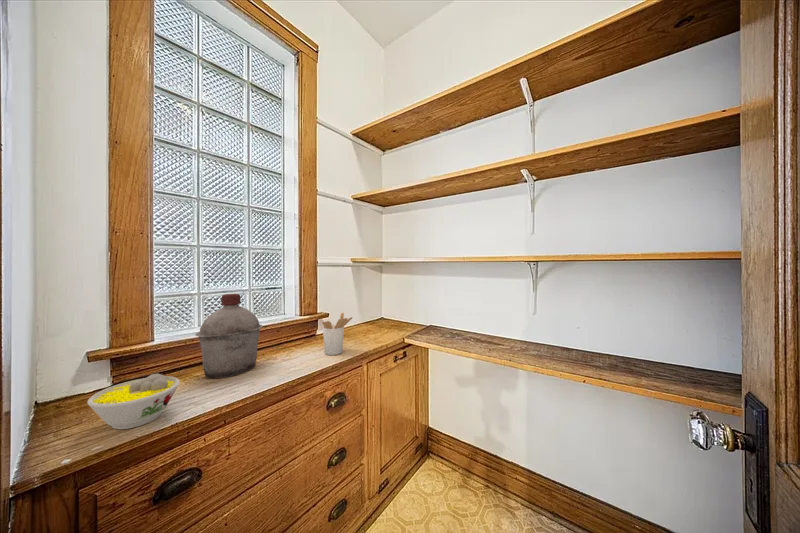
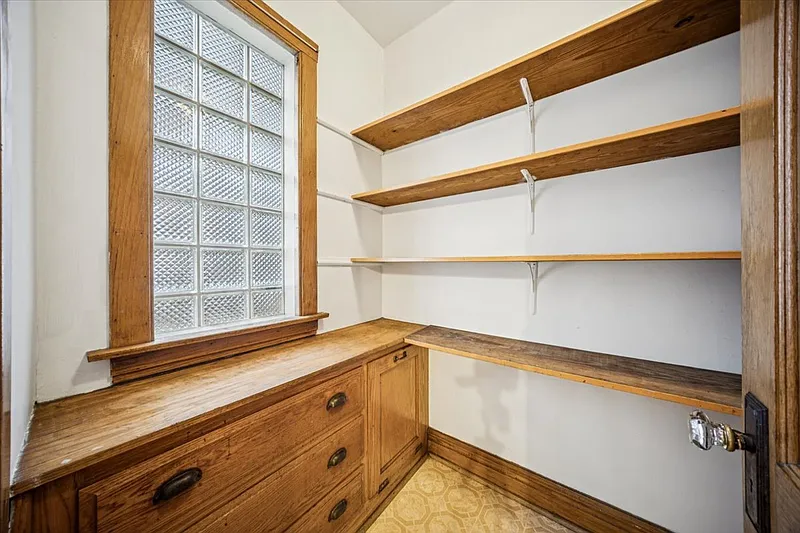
- utensil holder (337, 333)
- canister (231, 332)
- bowl (137, 399)
